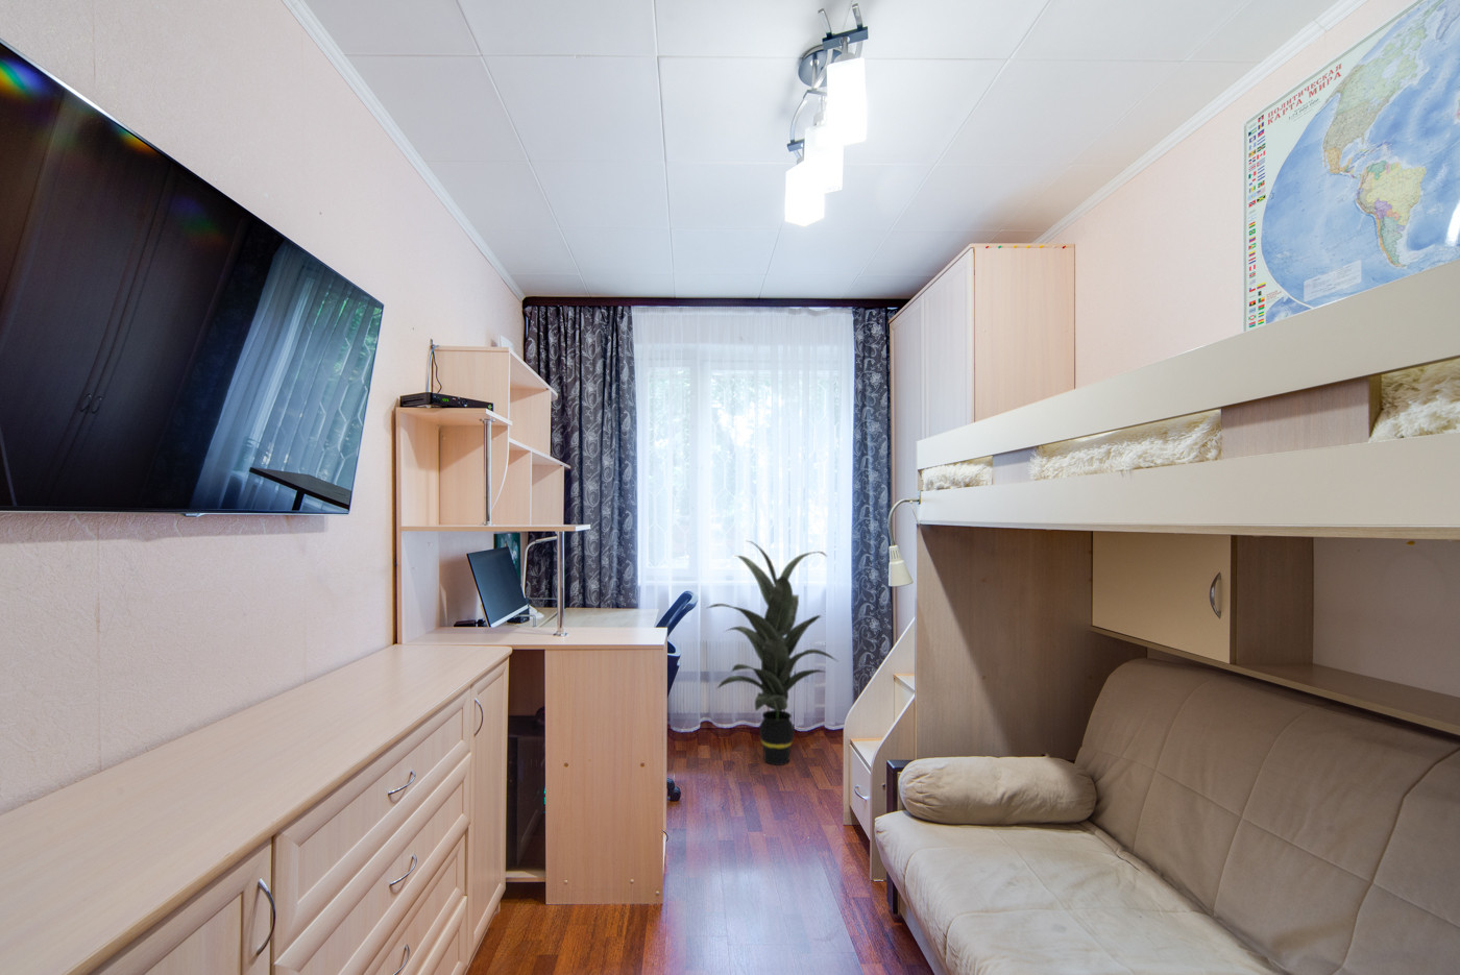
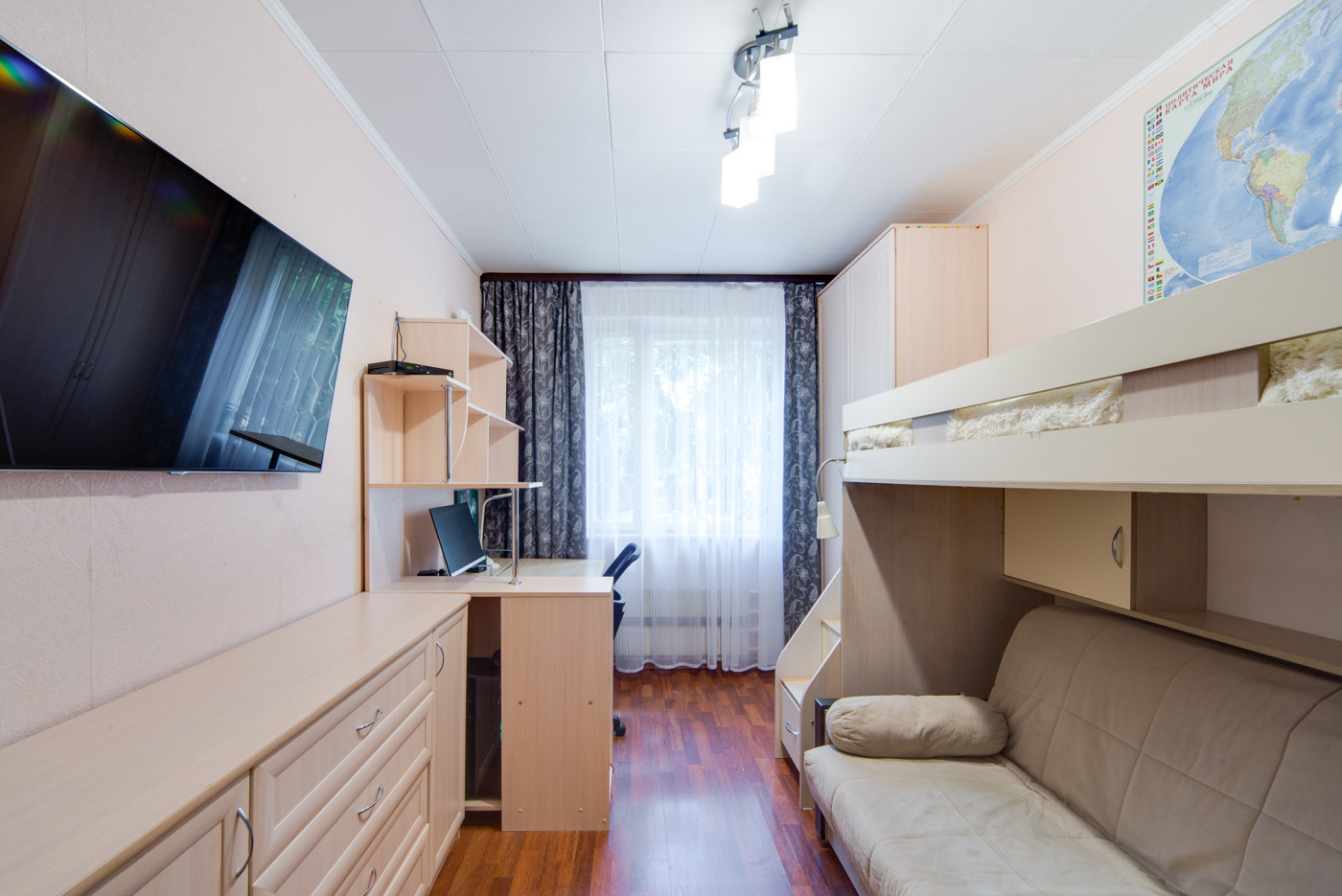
- indoor plant (768, 649)
